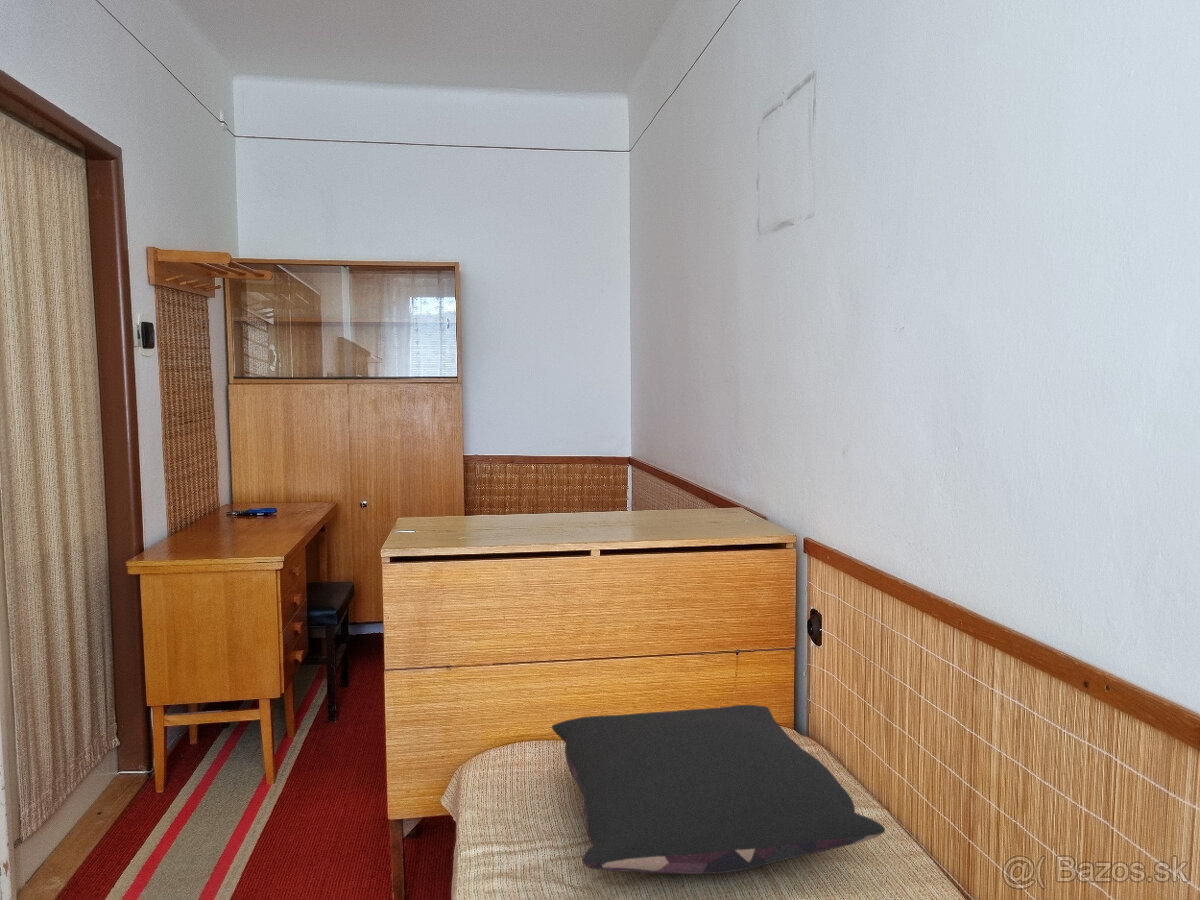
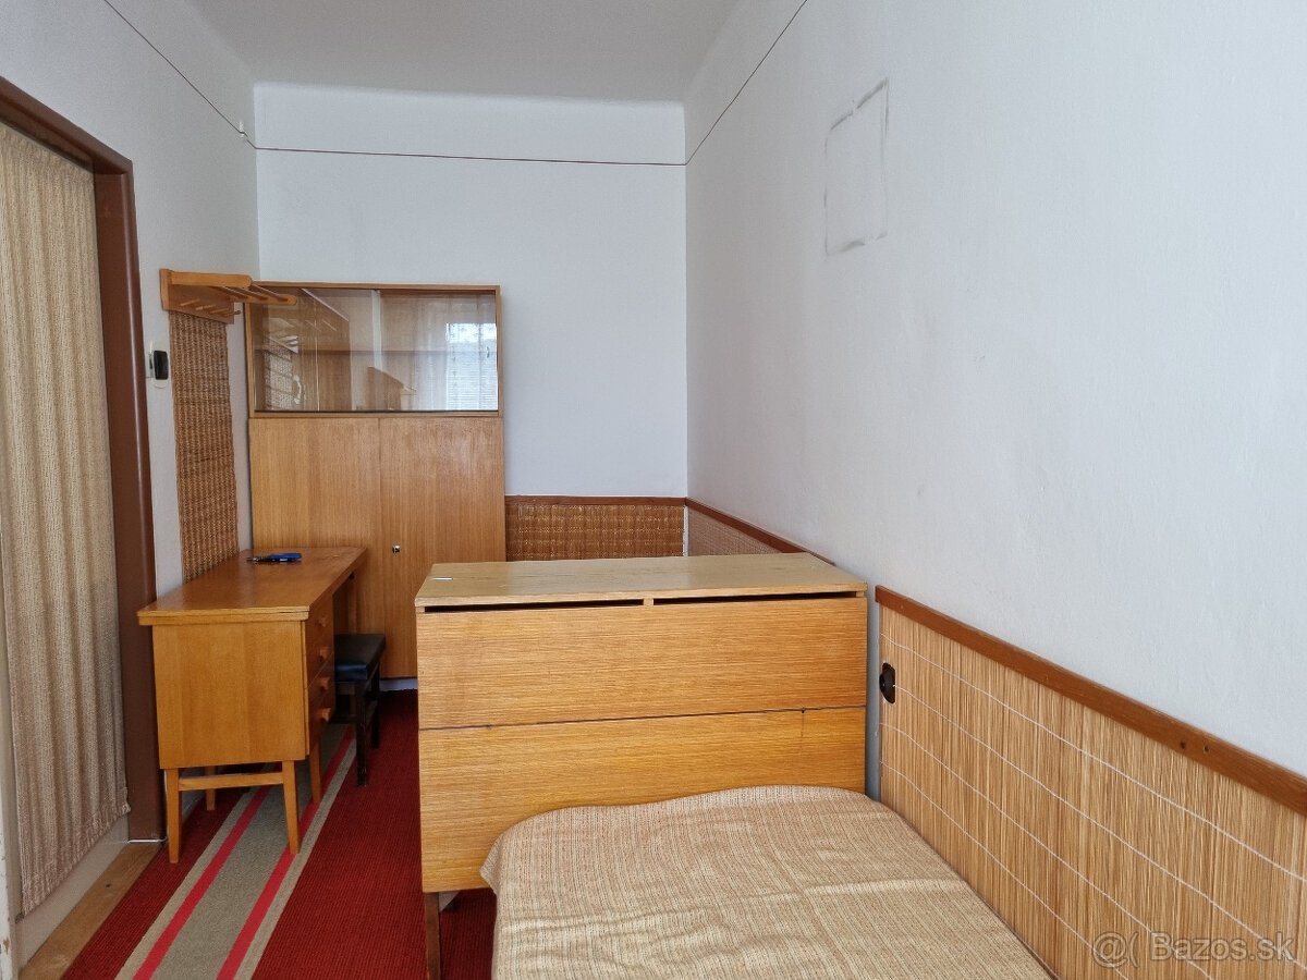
- pillow (695, 774)
